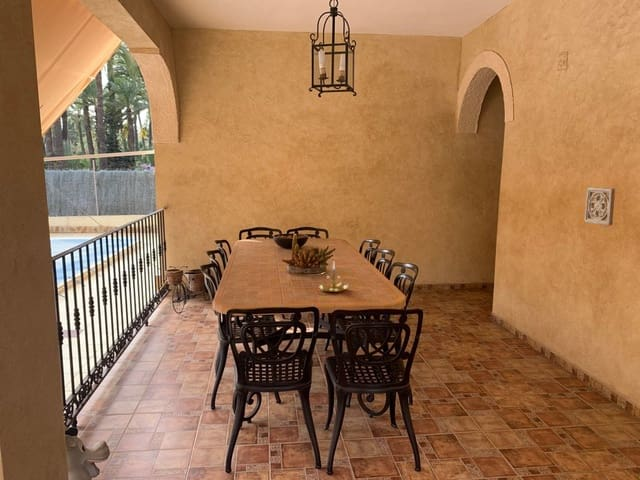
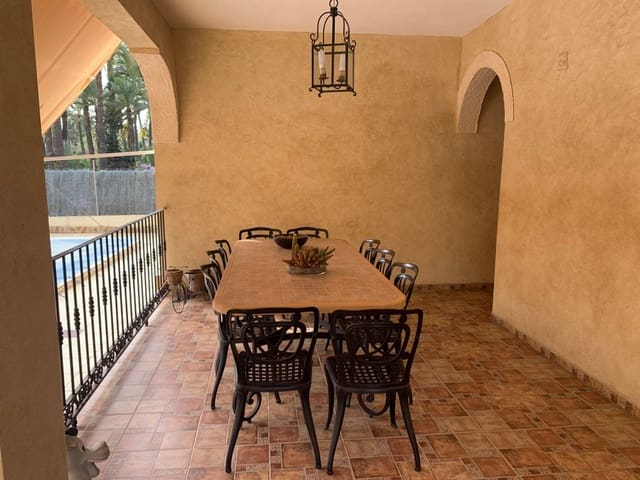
- candle holder (335, 275)
- wall ornament (599, 206)
